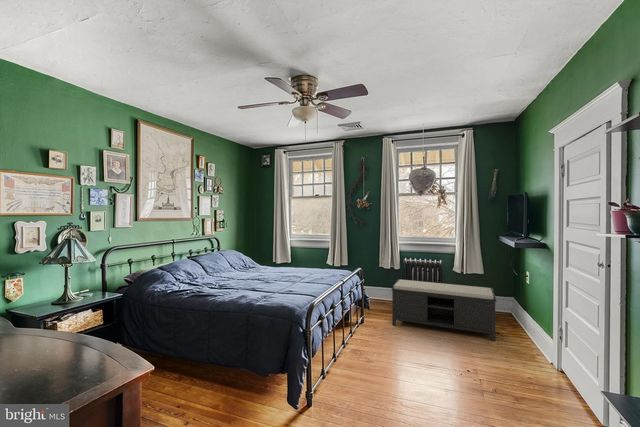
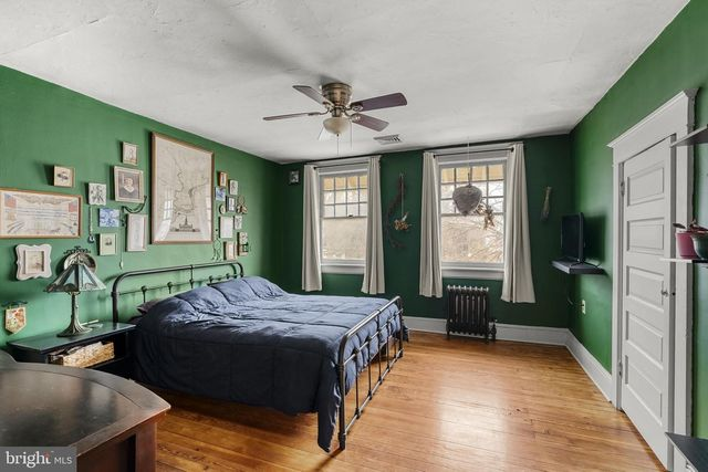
- bench (441, 306)
